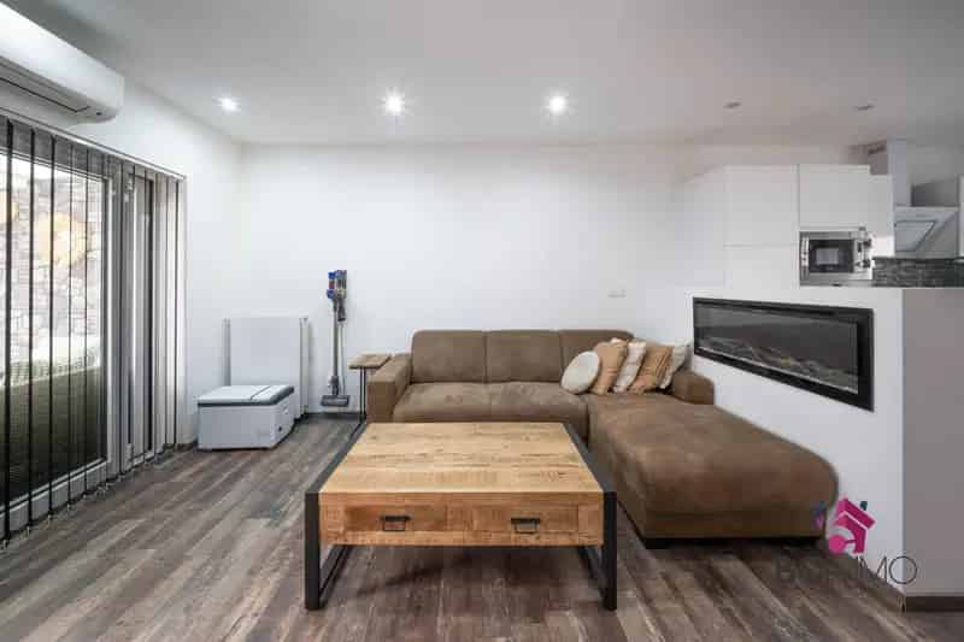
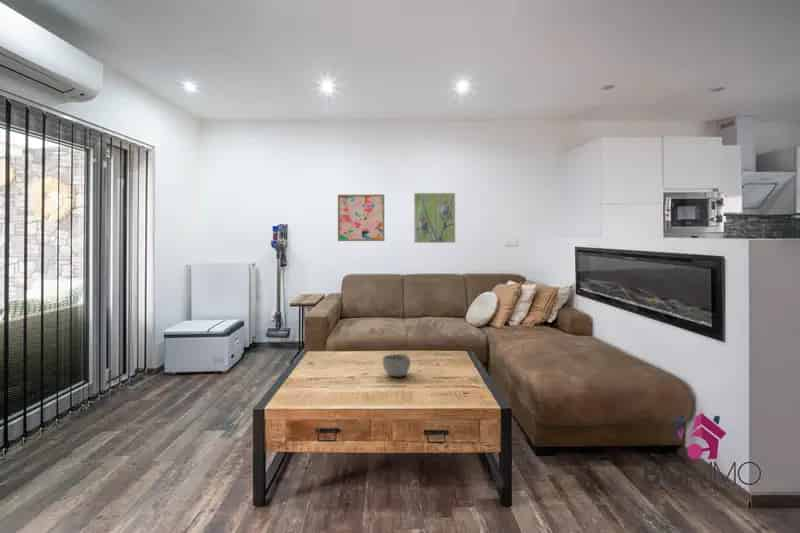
+ wall art (361, 217)
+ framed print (434, 218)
+ bowl (396, 366)
